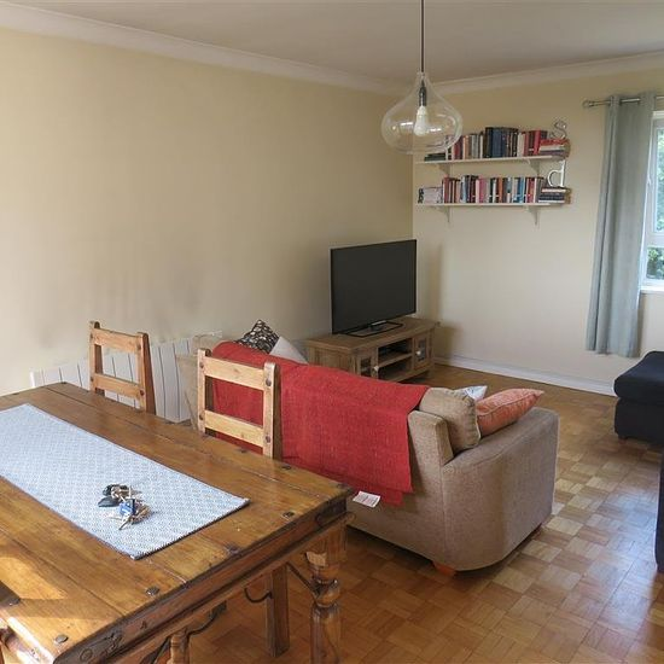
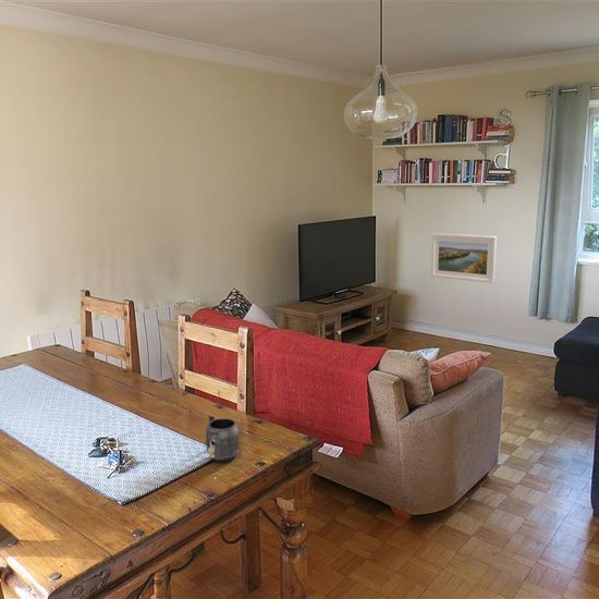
+ mug (218, 438)
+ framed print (462, 257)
